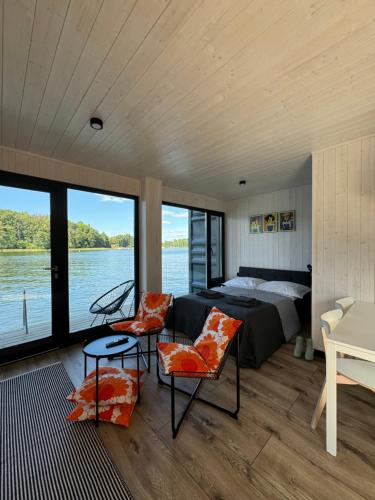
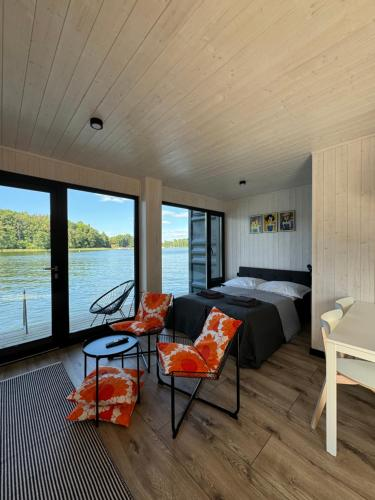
- boots (302, 346)
